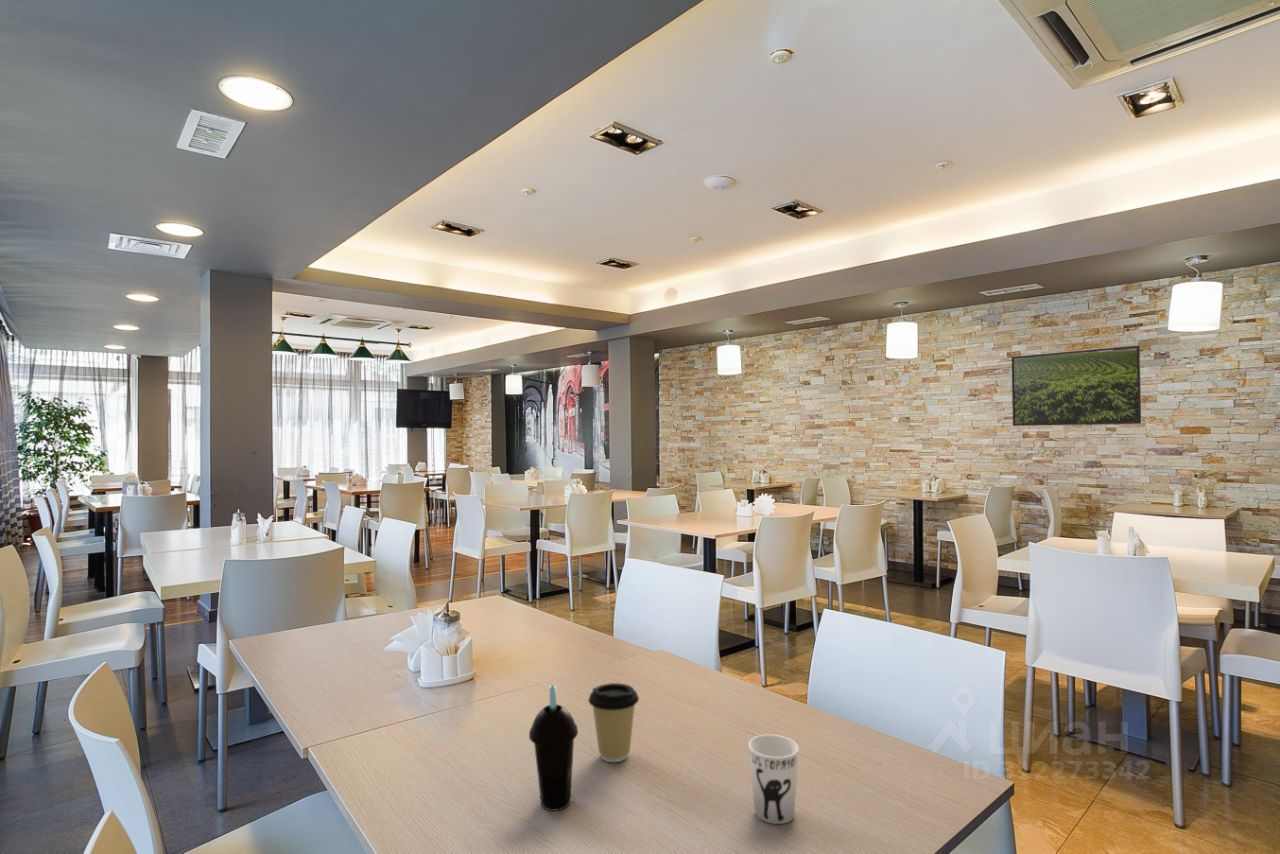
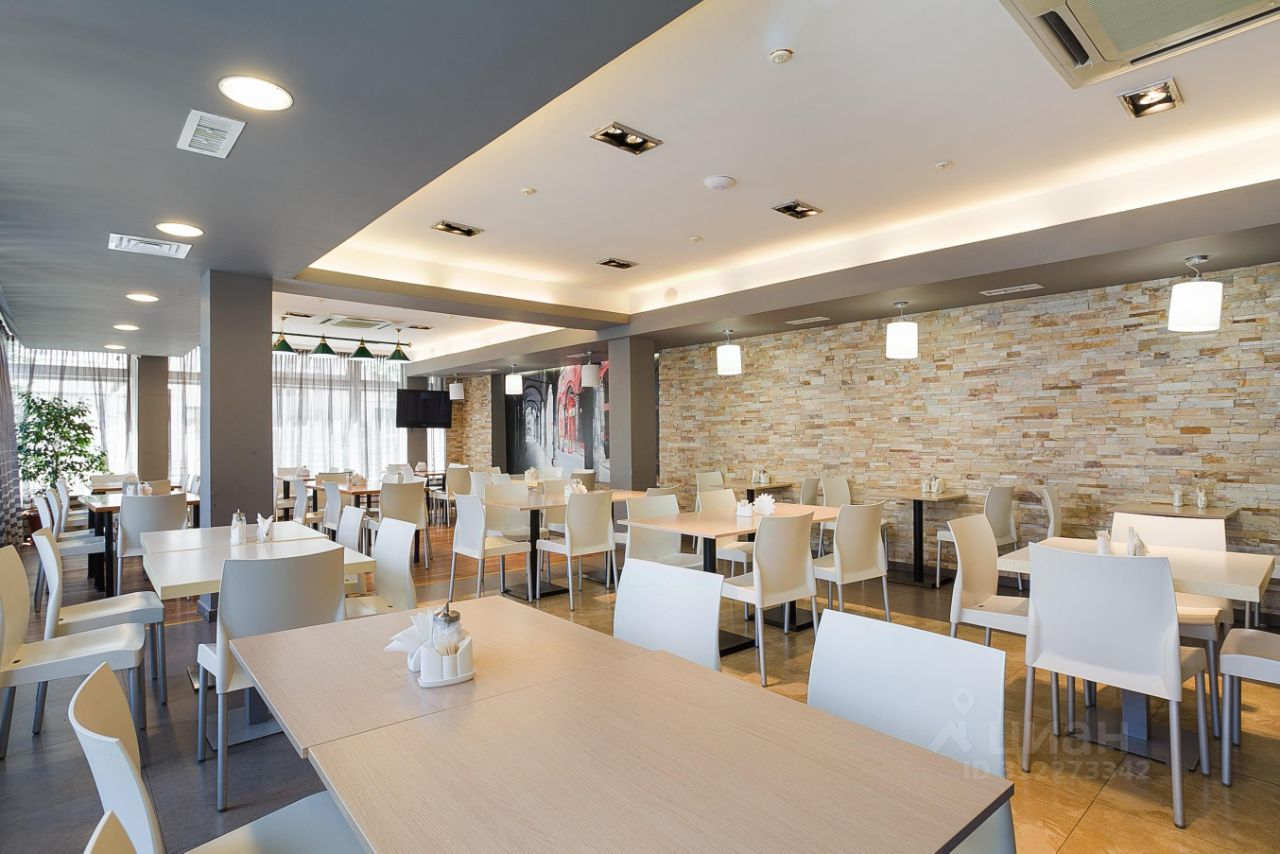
- cup (553, 744)
- cup (773, 779)
- coffee cup (614, 721)
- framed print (1072, 388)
